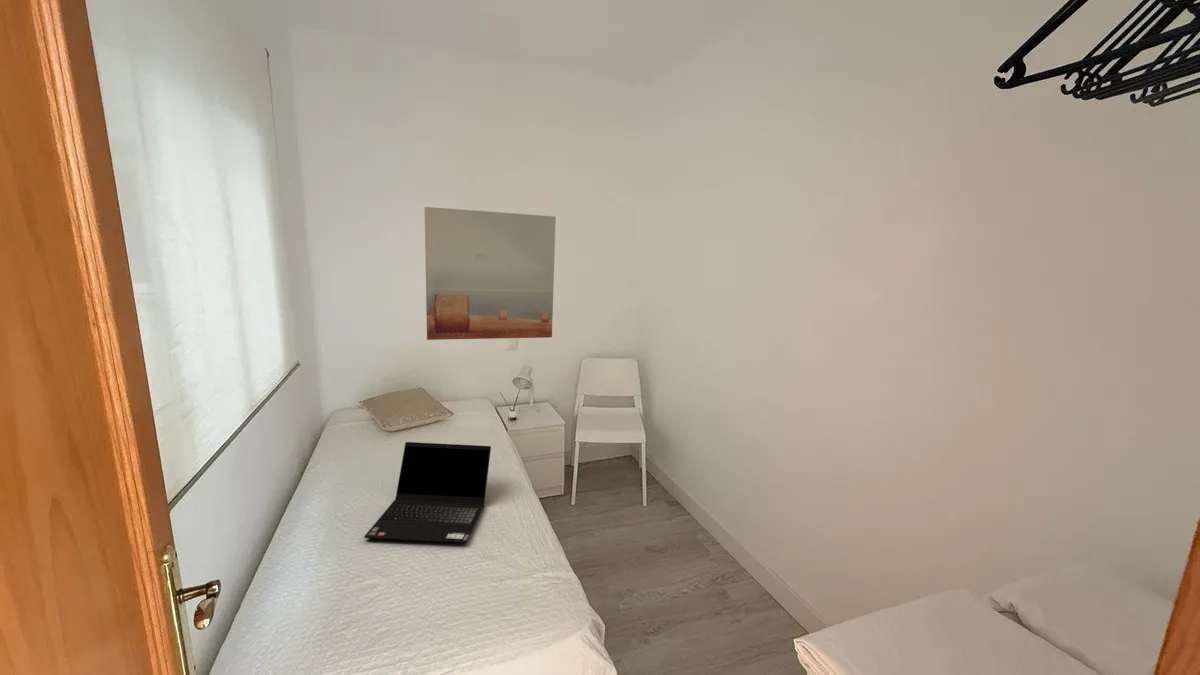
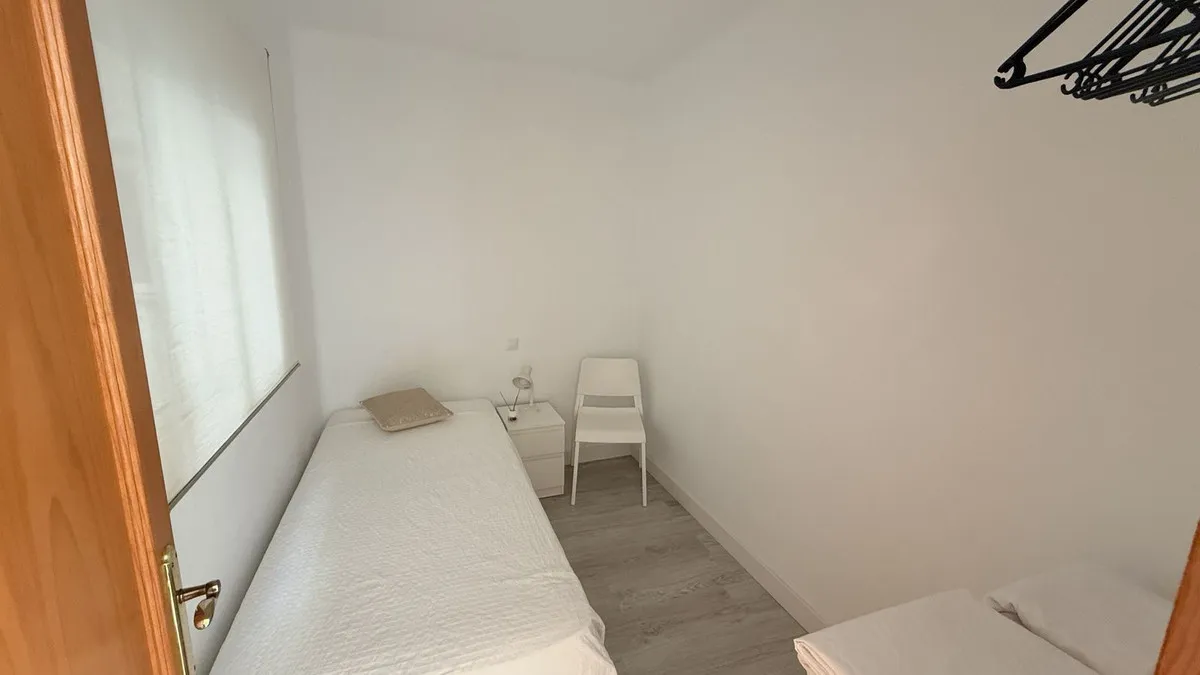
- laptop computer (433, 489)
- wall art (492, 276)
